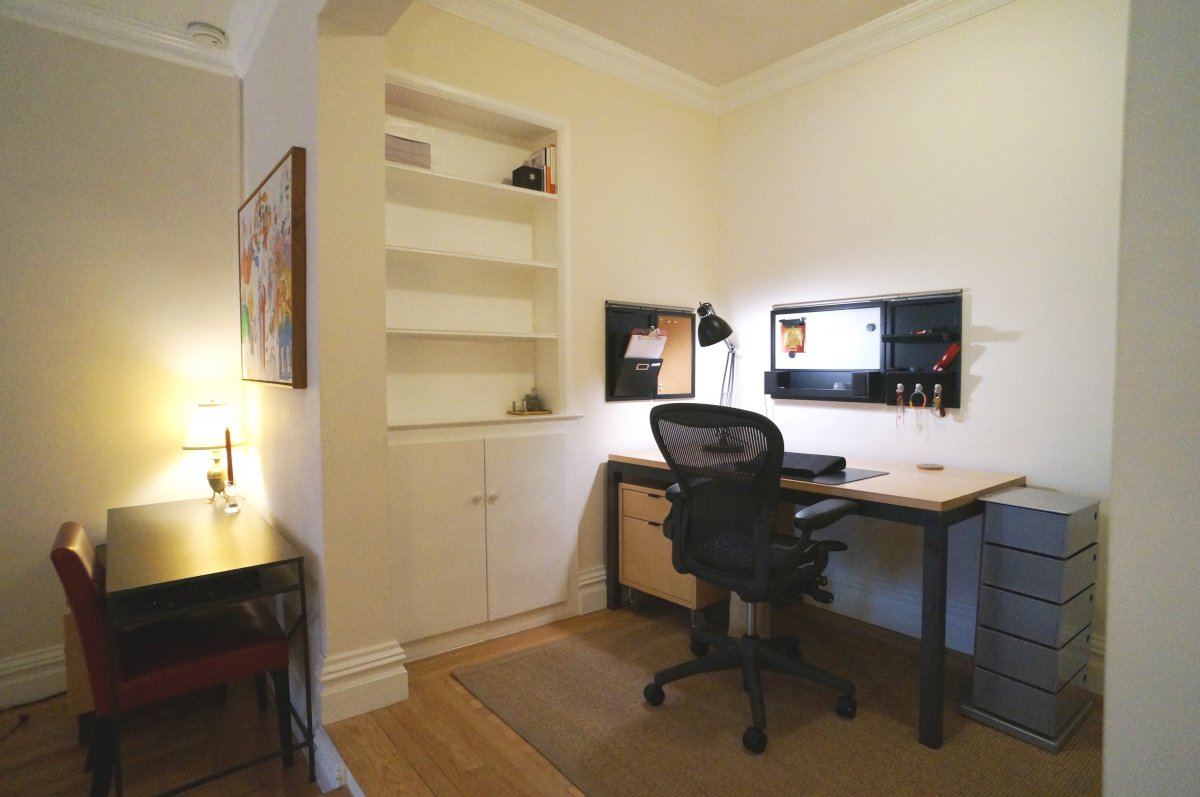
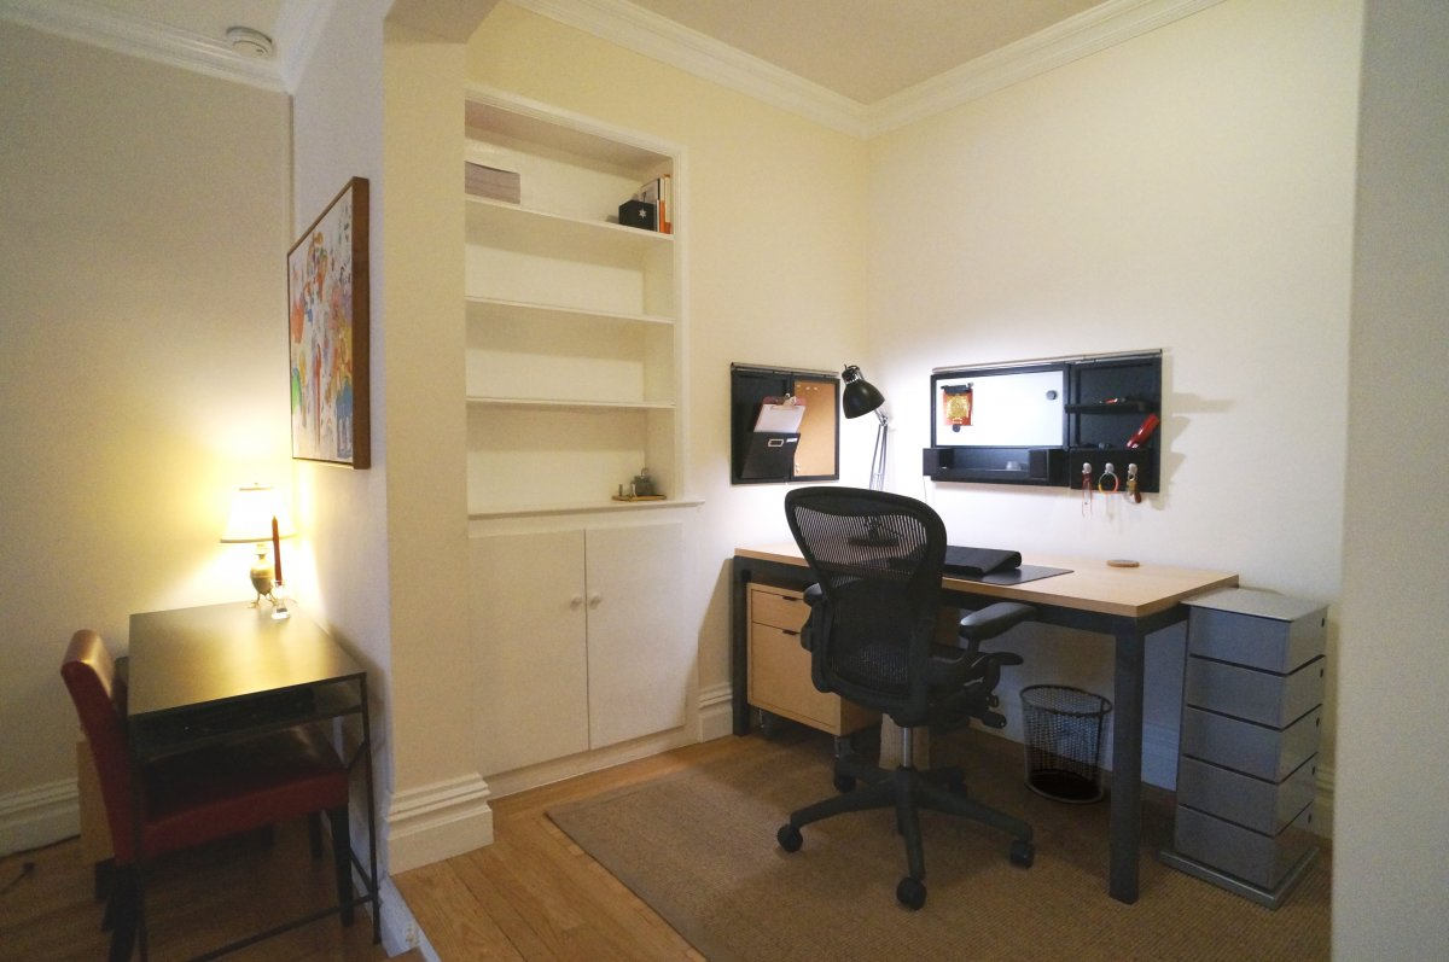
+ waste bin (1064, 742)
